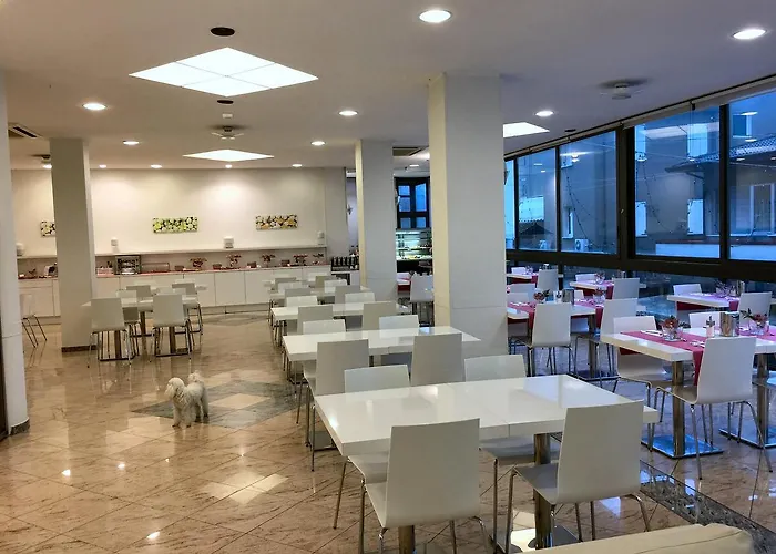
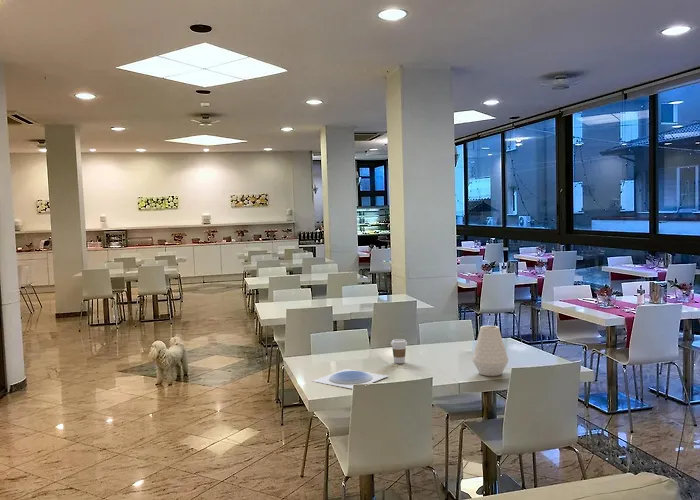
+ coffee cup (399, 351)
+ plate (350, 376)
+ vase (490, 350)
